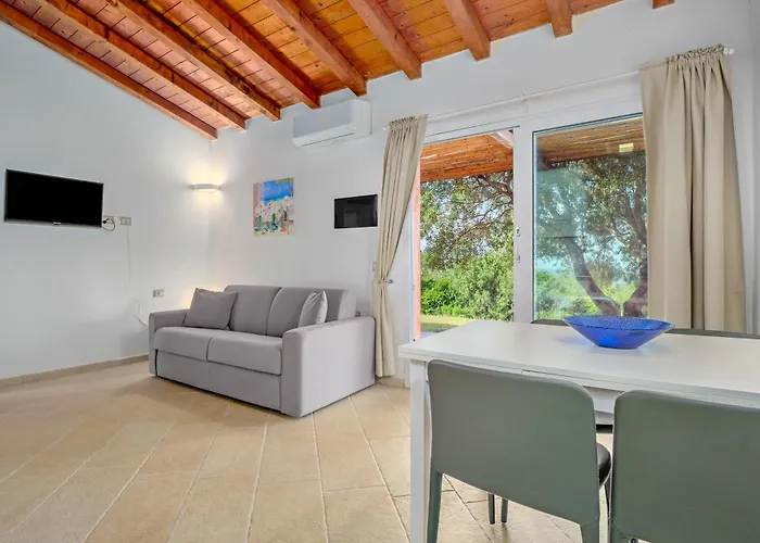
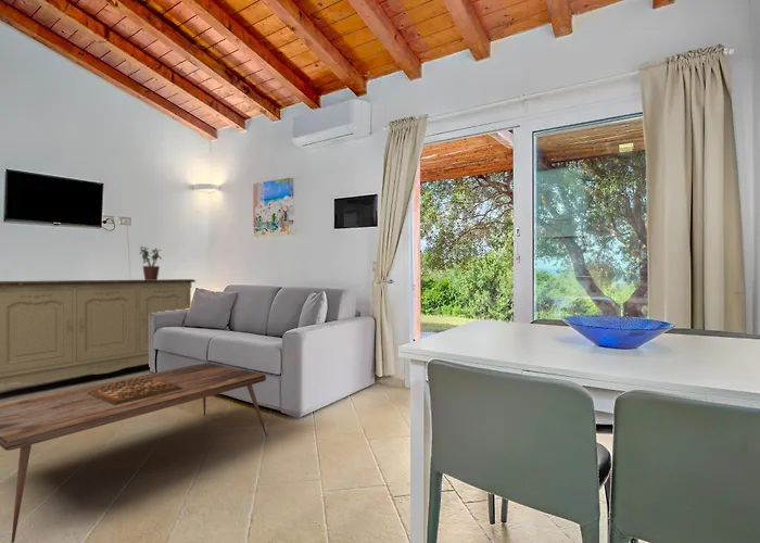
+ potted plant (152, 264)
+ coffee table (138, 415)
+ sideboard (98, 328)
